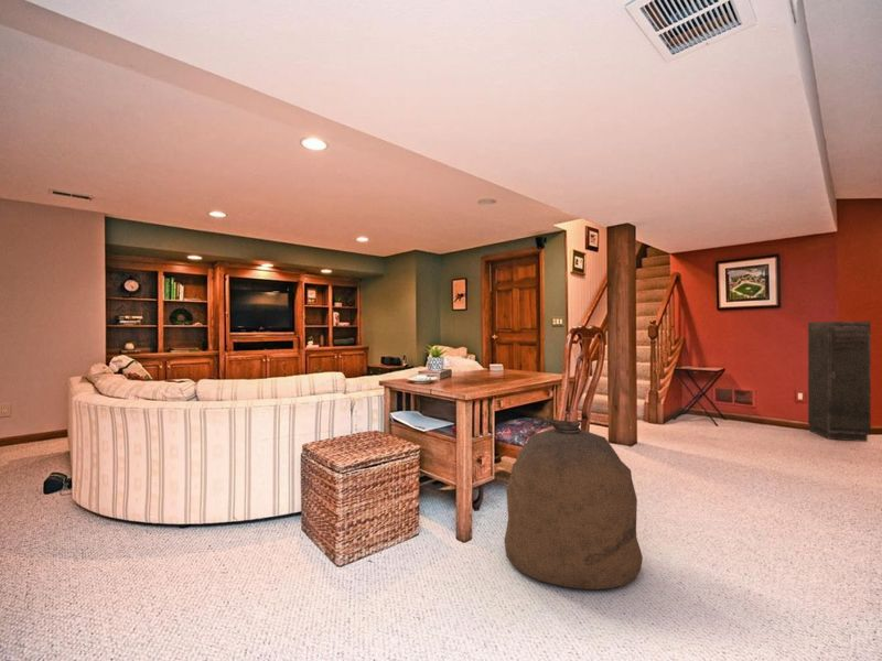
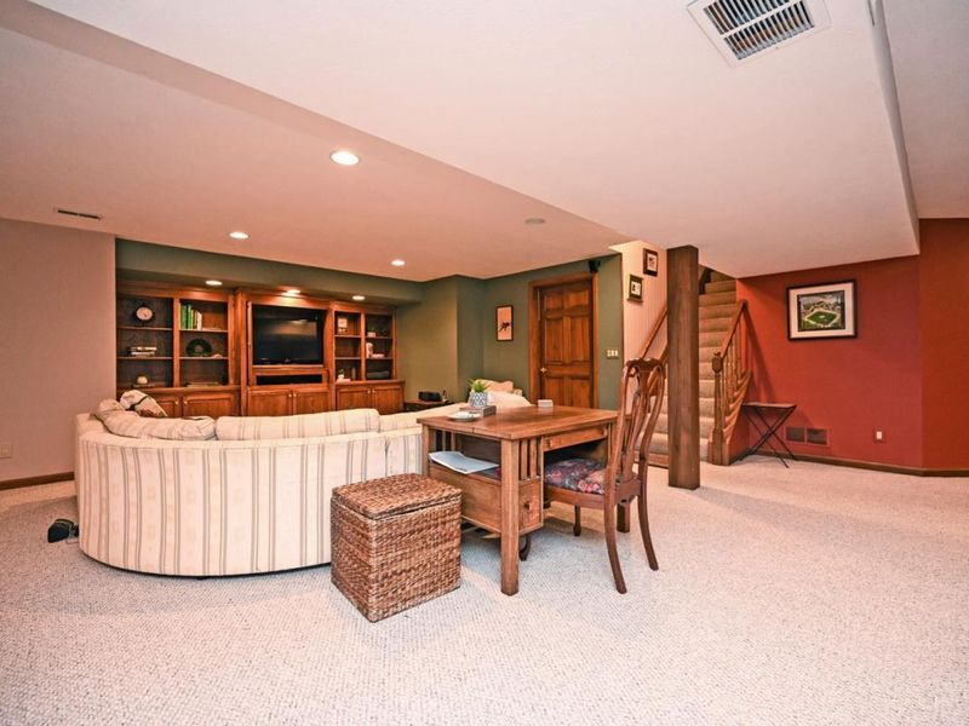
- bag (570, 492)
- storage cabinet (838, 379)
